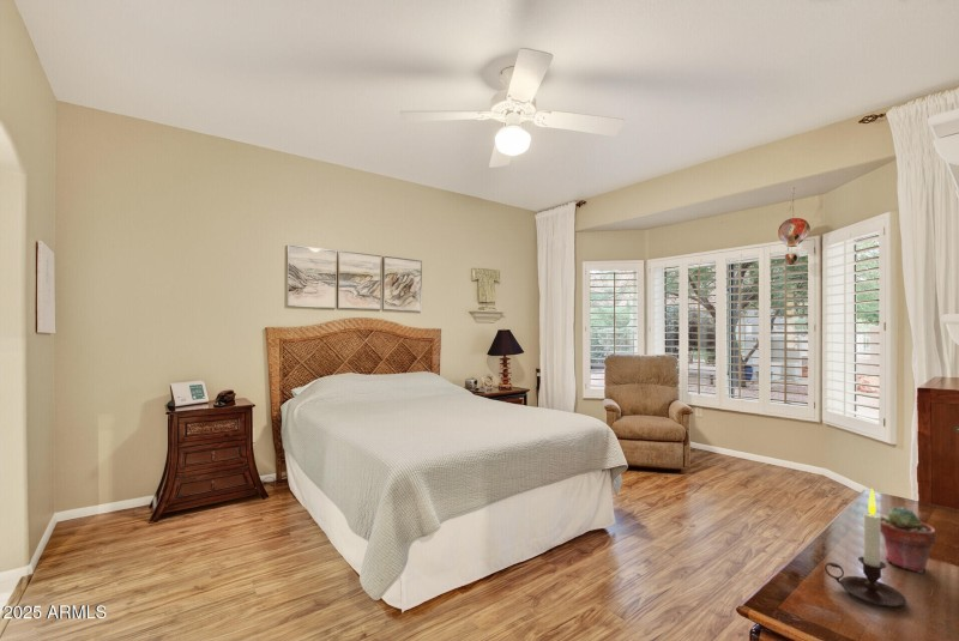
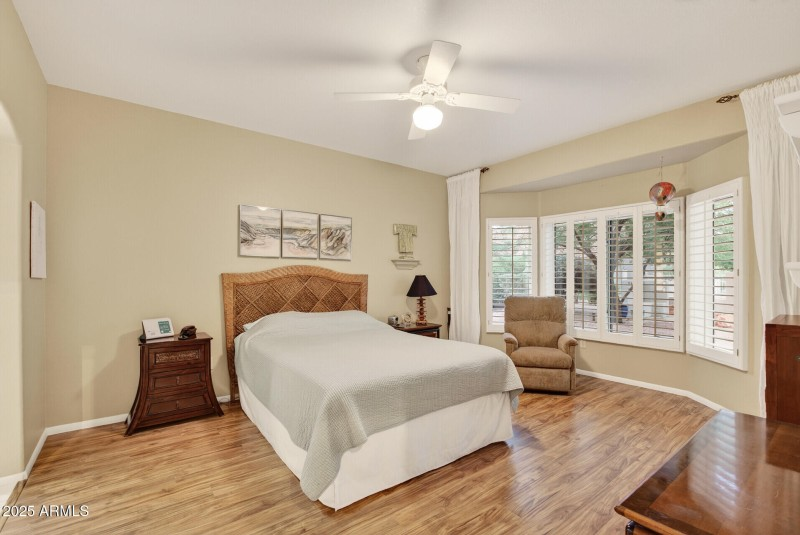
- candle (864, 539)
- potted succulent (905, 536)
